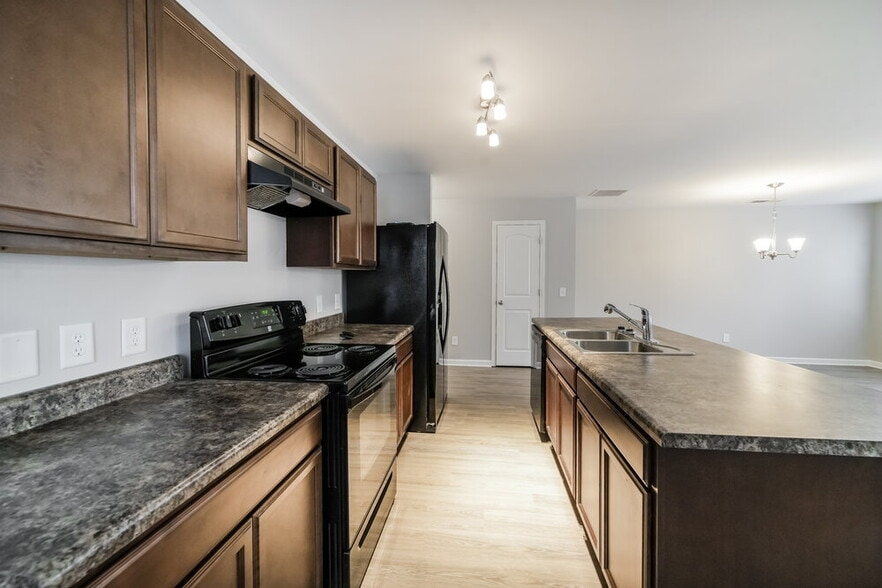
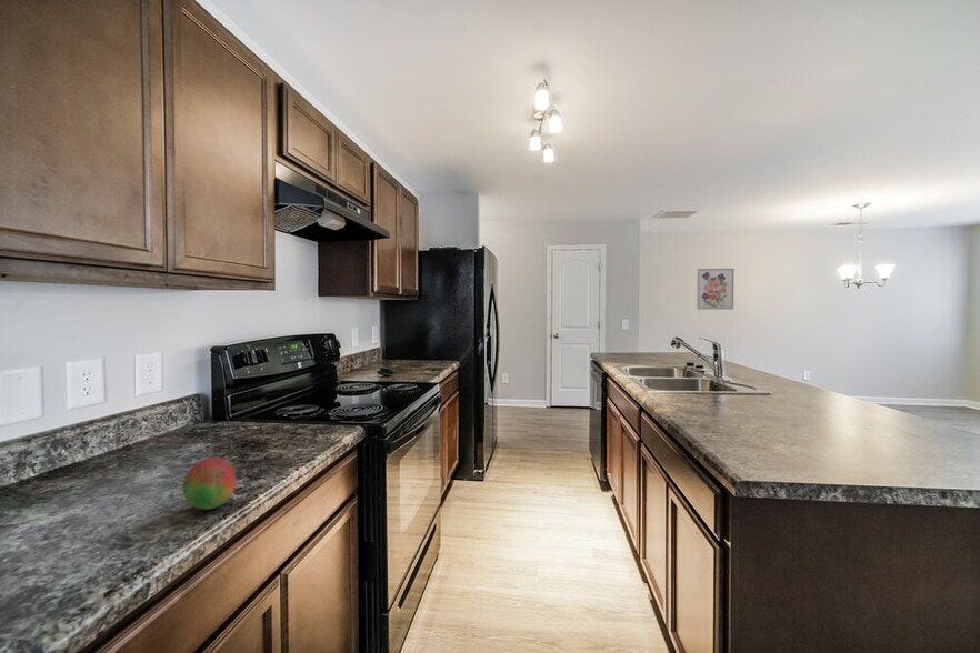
+ fruit (209, 484)
+ wall art (714, 289)
